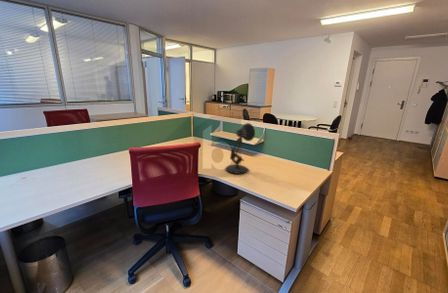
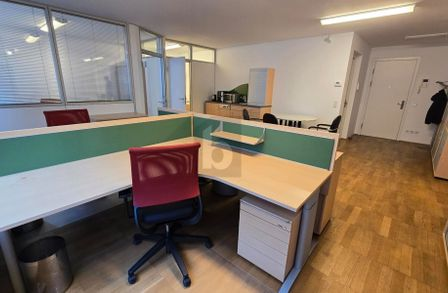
- desk lamp (238, 147)
